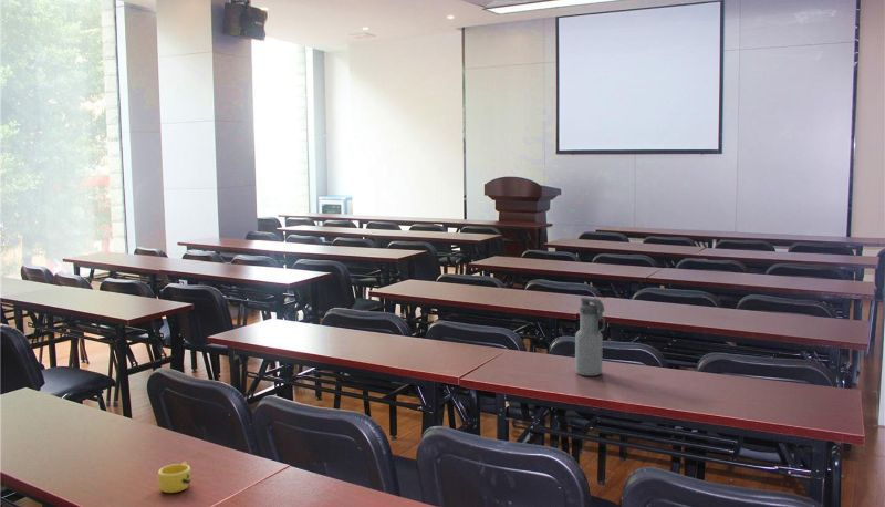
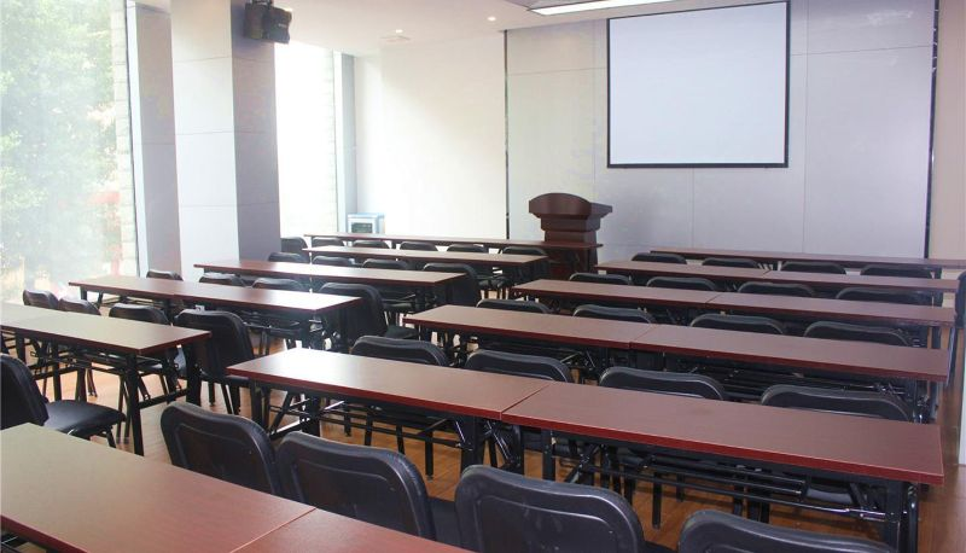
- cup (177, 476)
- water bottle (589, 335)
